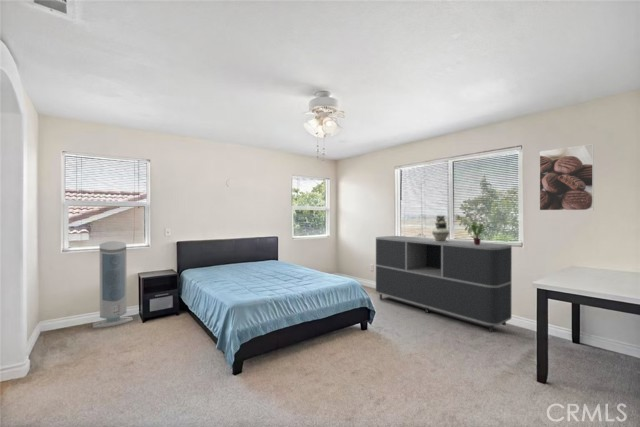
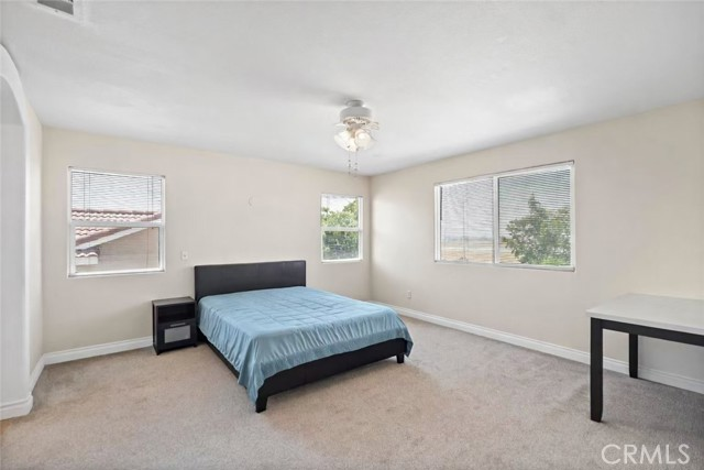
- sideboard (434, 275)
- air purifier (113, 282)
- potted plant (476, 233)
- decorative urn (440, 228)
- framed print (565, 179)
